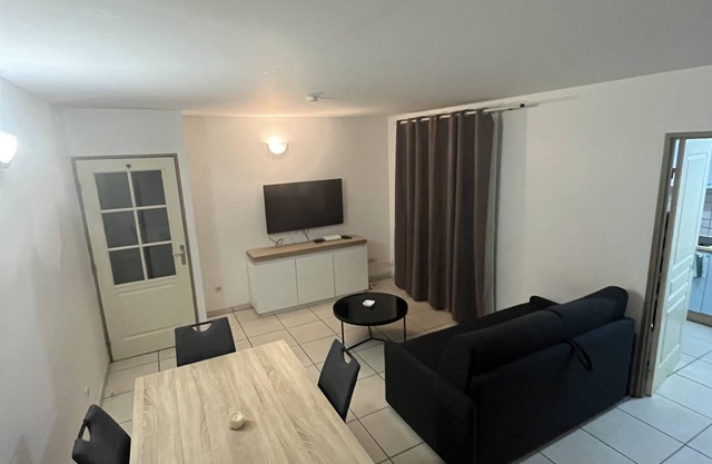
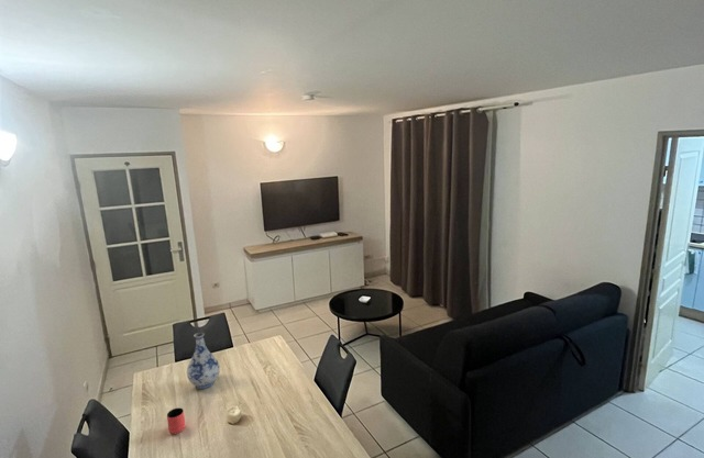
+ vase (201, 359)
+ cup (174, 420)
